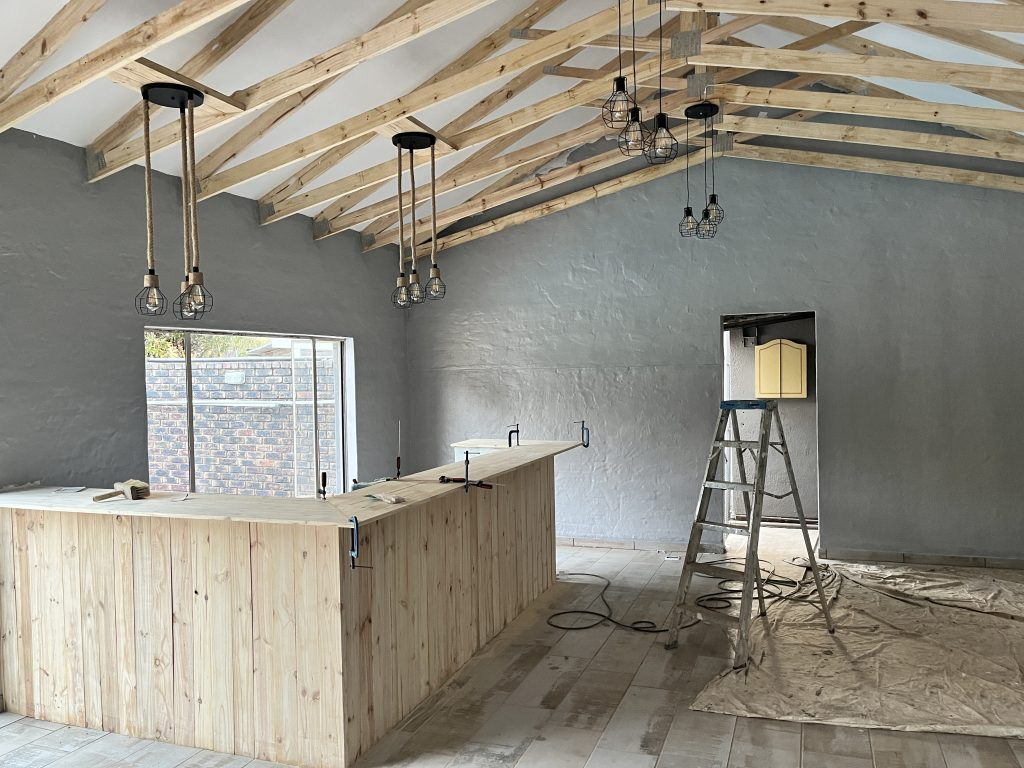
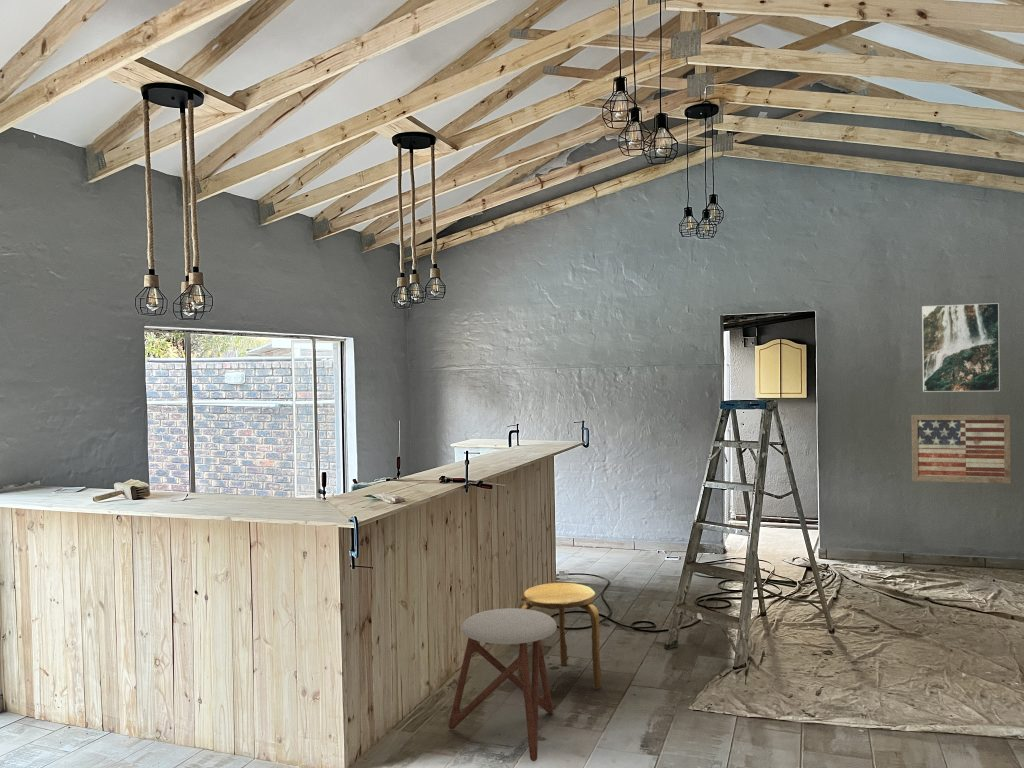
+ stool (514, 675)
+ stool (562, 636)
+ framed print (960, 348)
+ wall art (960, 448)
